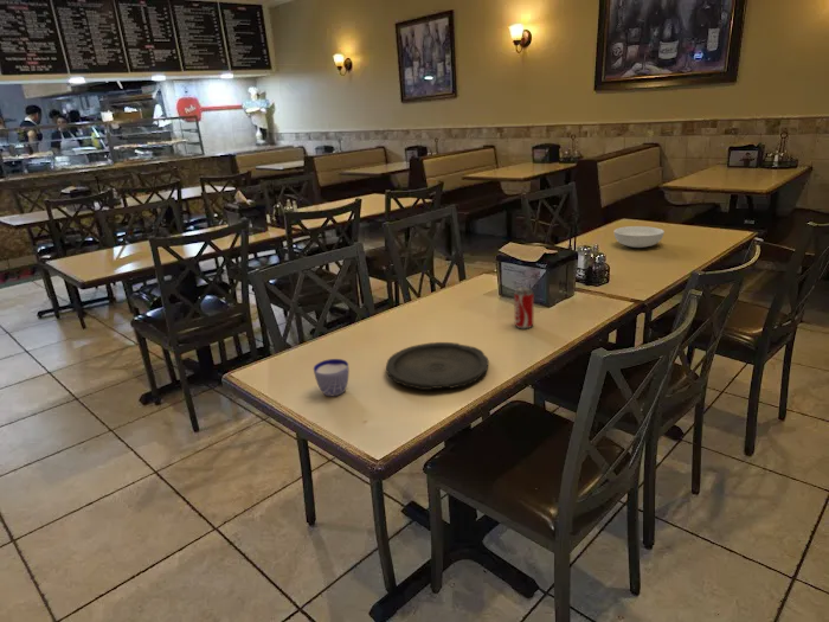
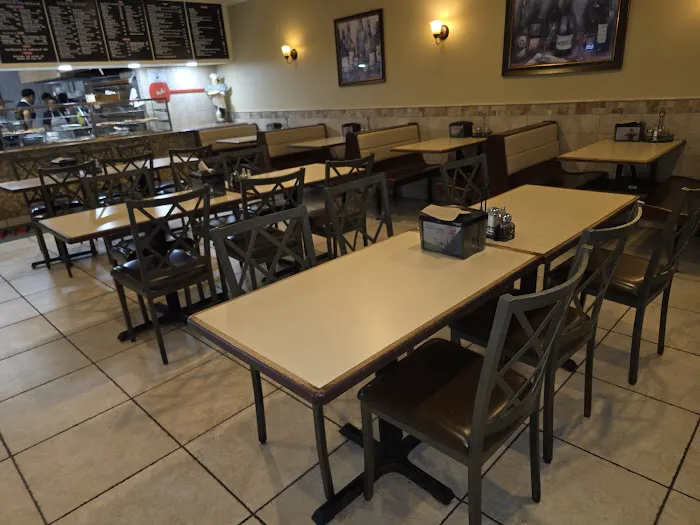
- beverage can (523, 307)
- serving bowl (637, 237)
- cup (329, 377)
- plate (437, 365)
